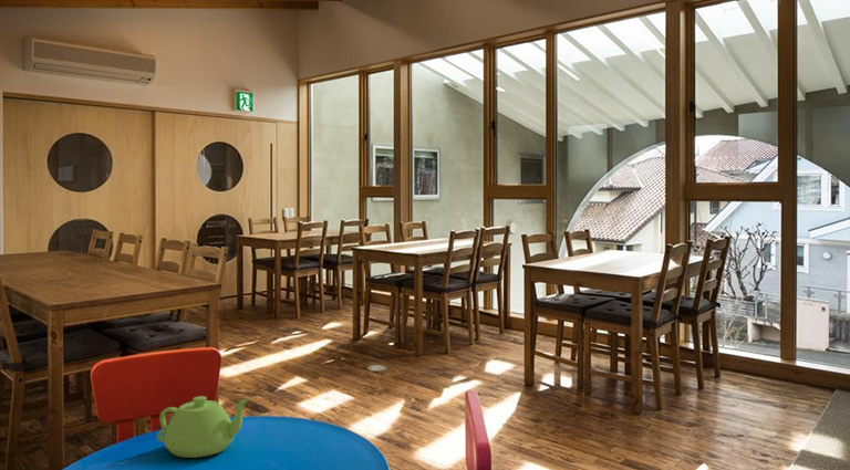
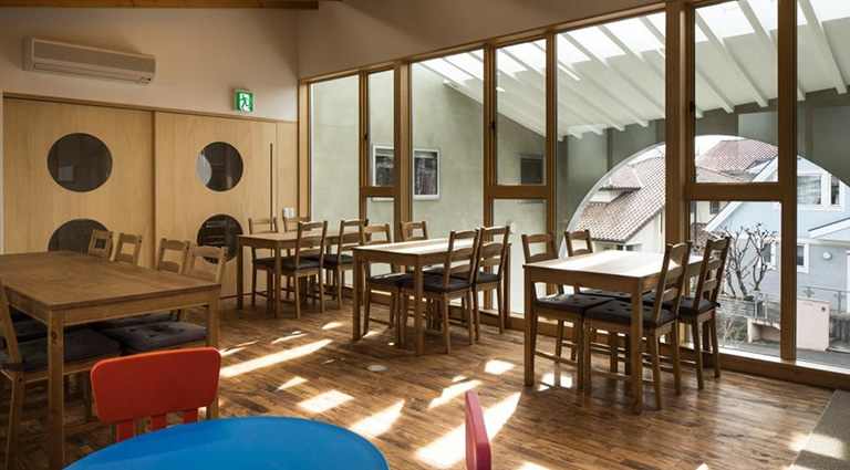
- teapot (204, 422)
